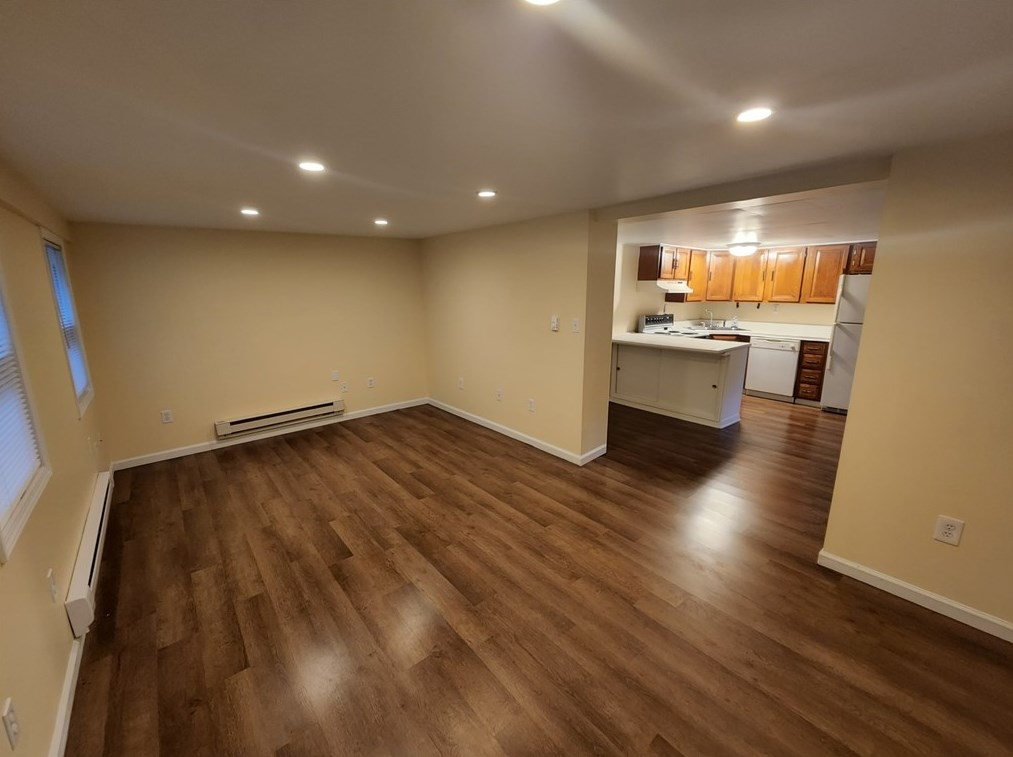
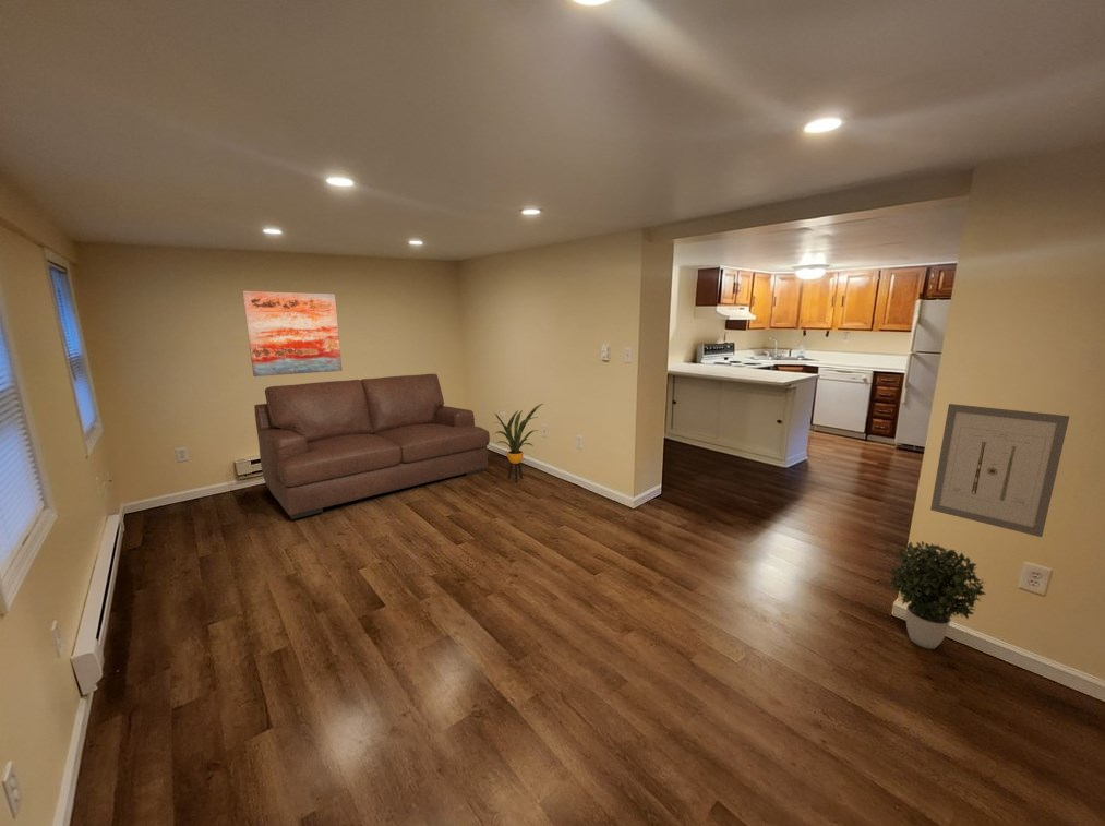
+ potted plant (933, 596)
+ house plant (519, 443)
+ sofa (377, 431)
+ wall art (295, 333)
+ wall art (993, 467)
